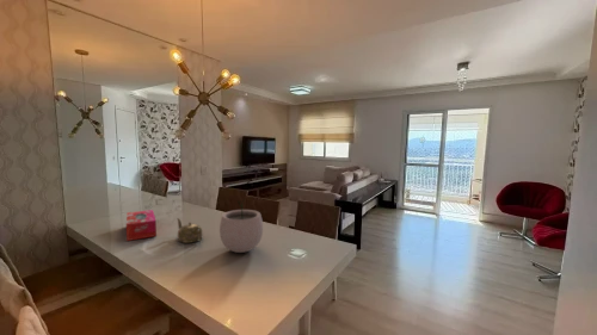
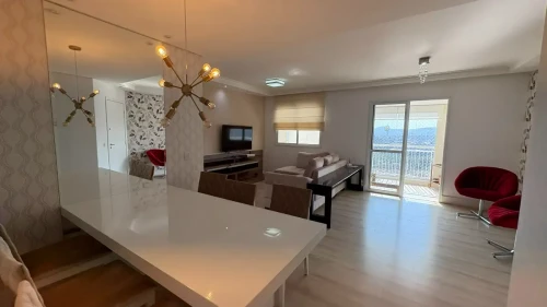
- plant pot (241, 224)
- teapot (189, 230)
- tissue box (141, 223)
